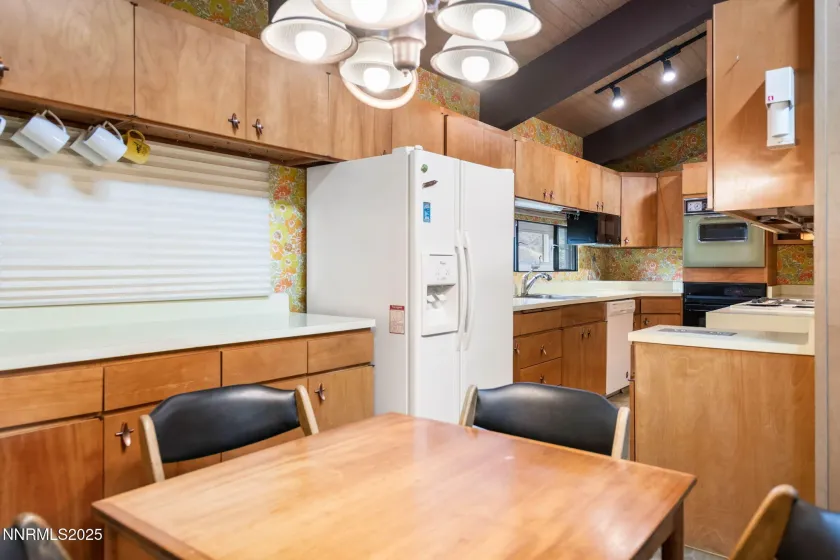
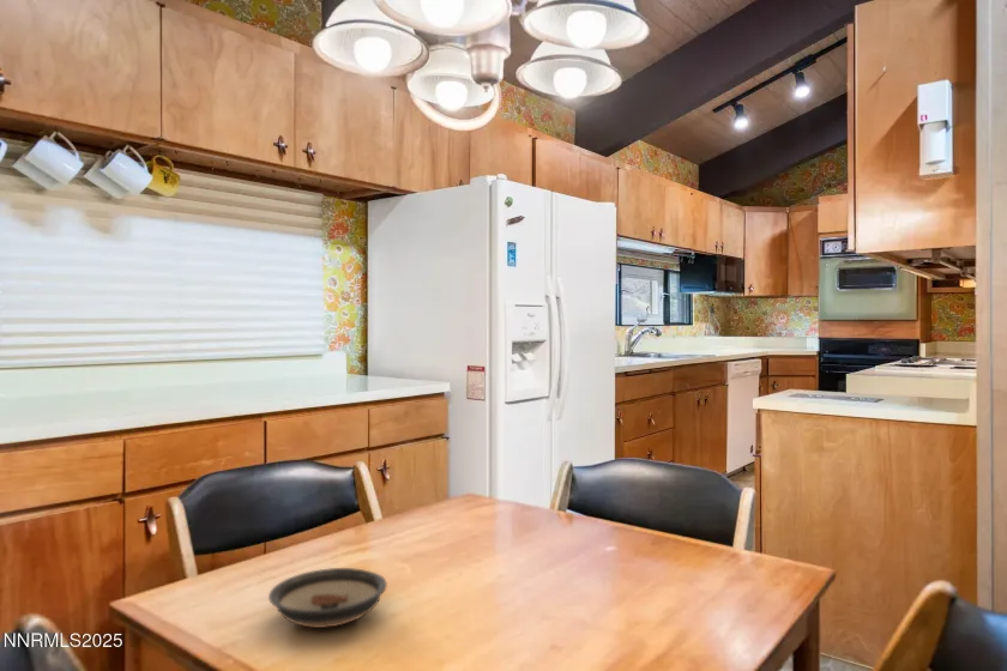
+ saucer (328, 602)
